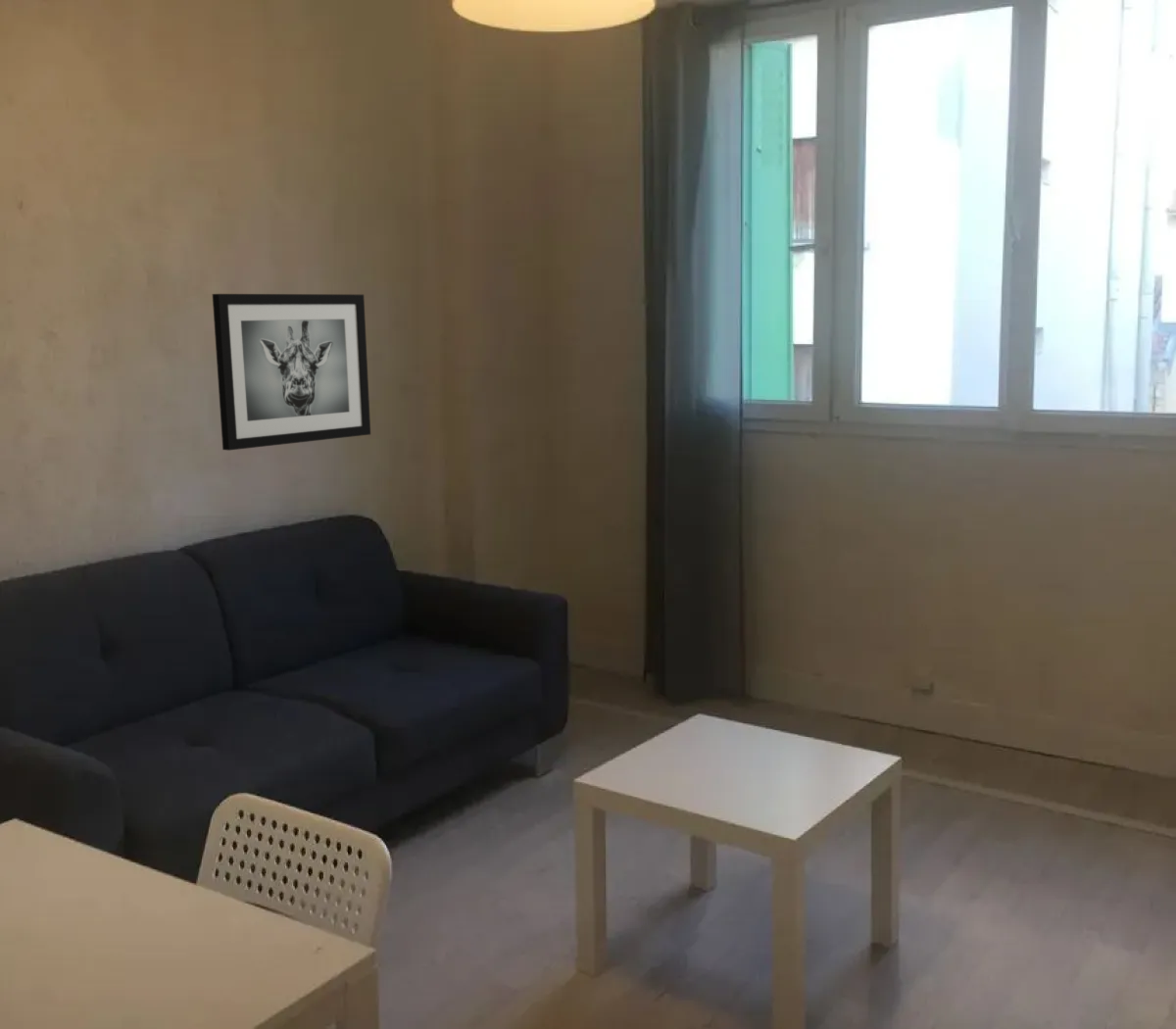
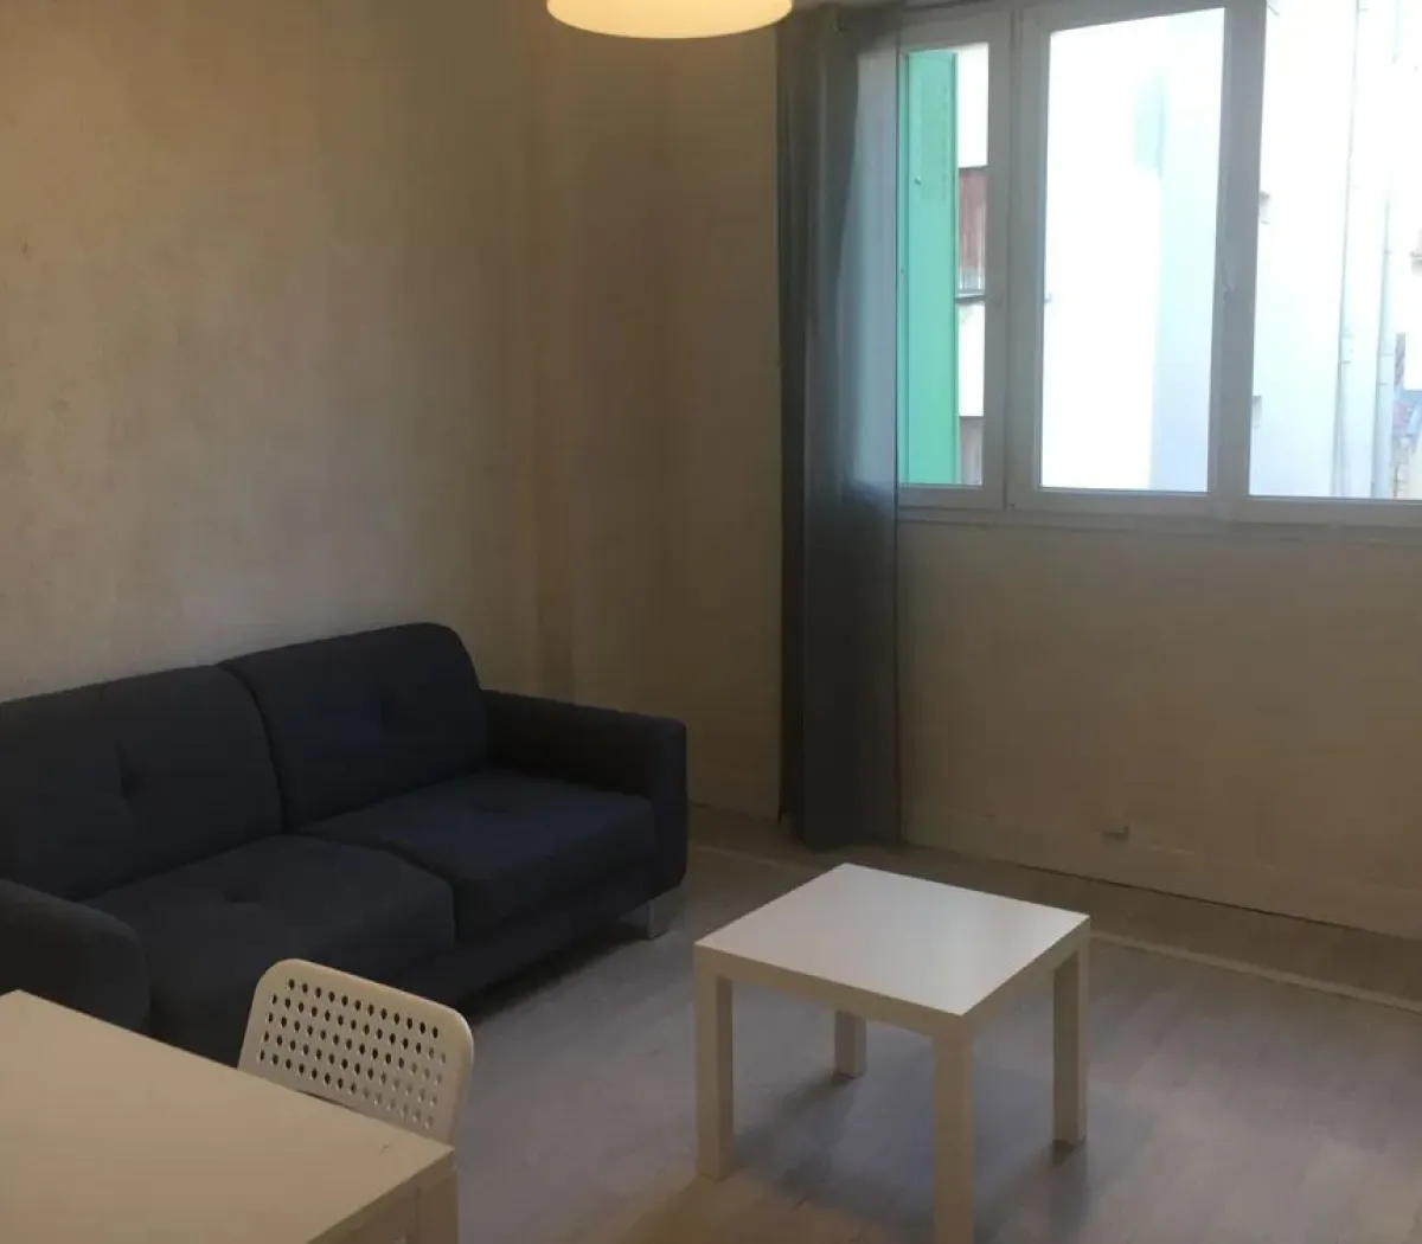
- wall art (296, 368)
